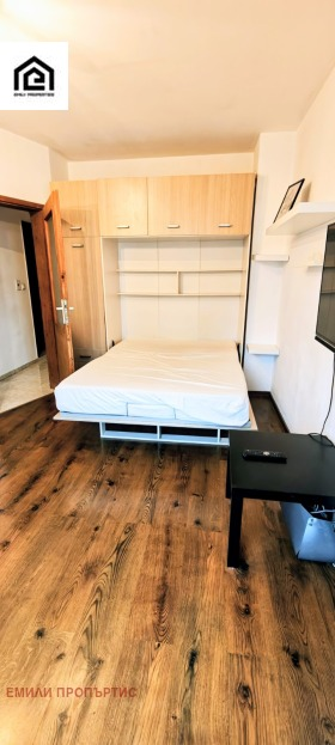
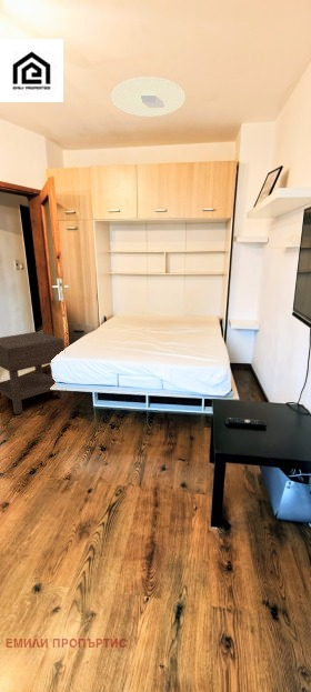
+ nightstand (27, 368)
+ ceiling light (148, 94)
